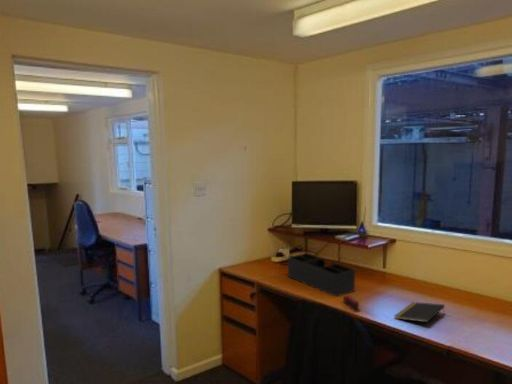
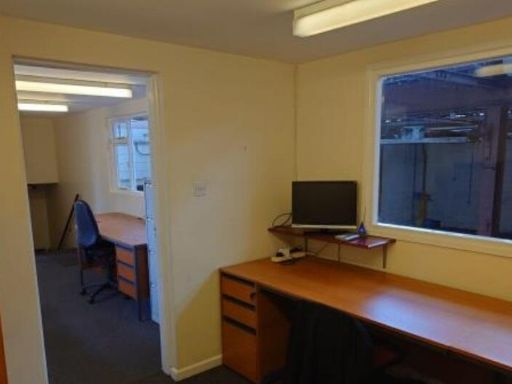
- notepad (419, 311)
- desk organizer (319, 273)
- stapler (351, 301)
